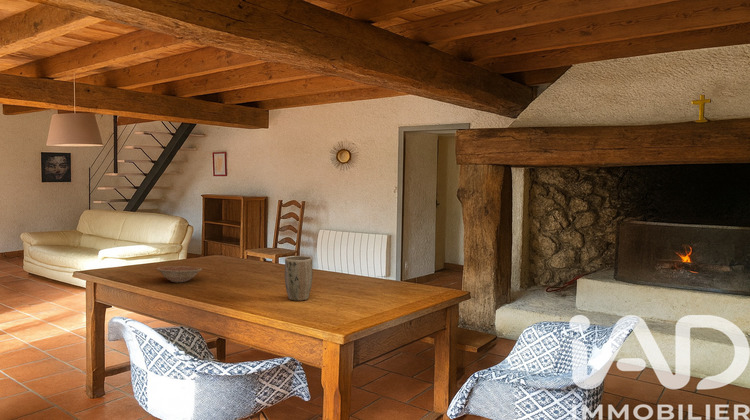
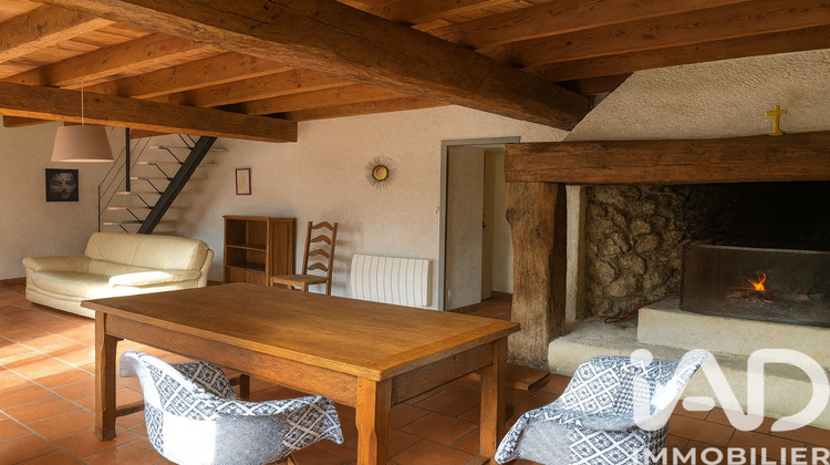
- plant pot (298, 278)
- bowl (179, 274)
